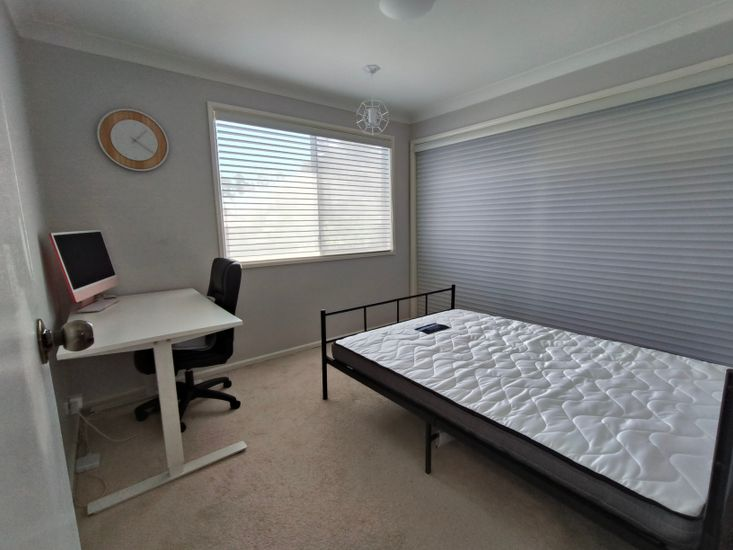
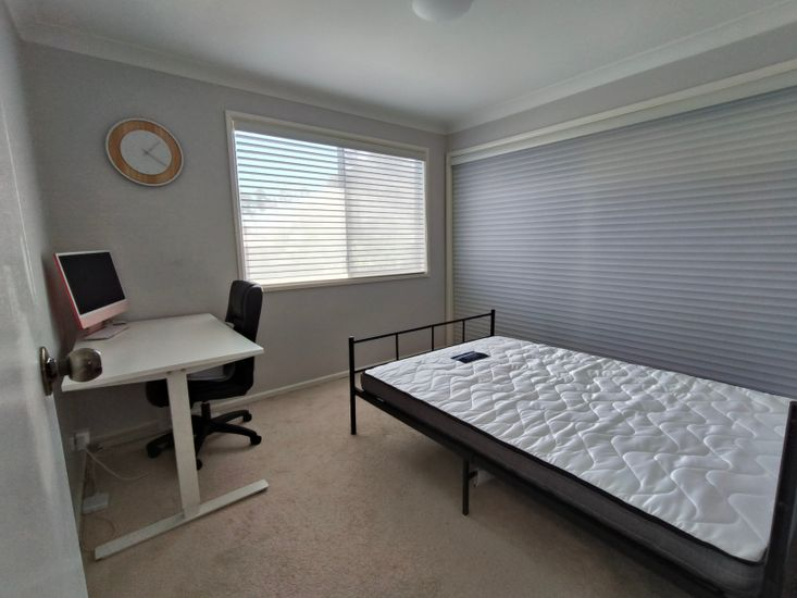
- pendant light (372, 102)
